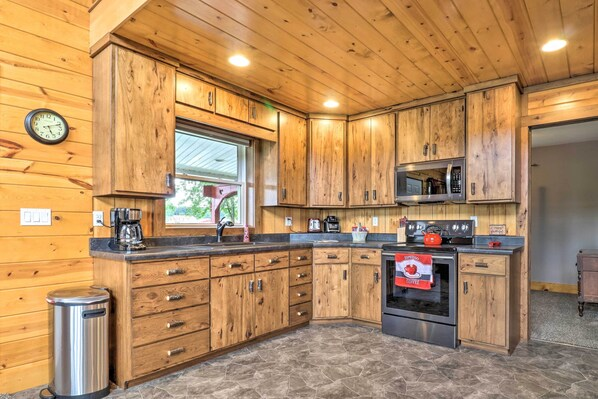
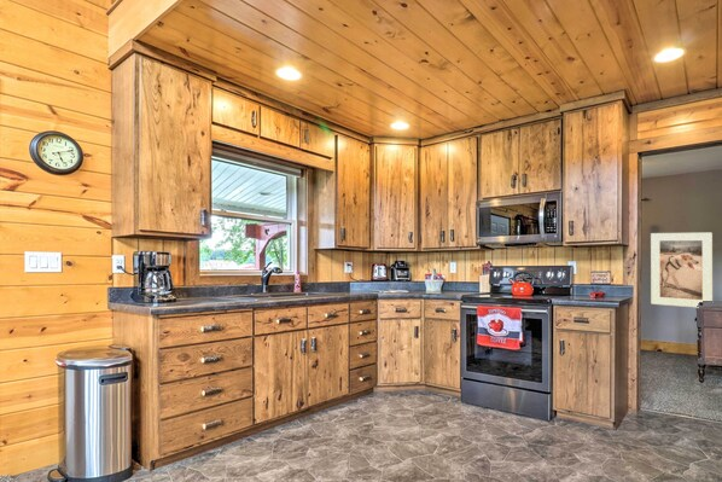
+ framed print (680, 269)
